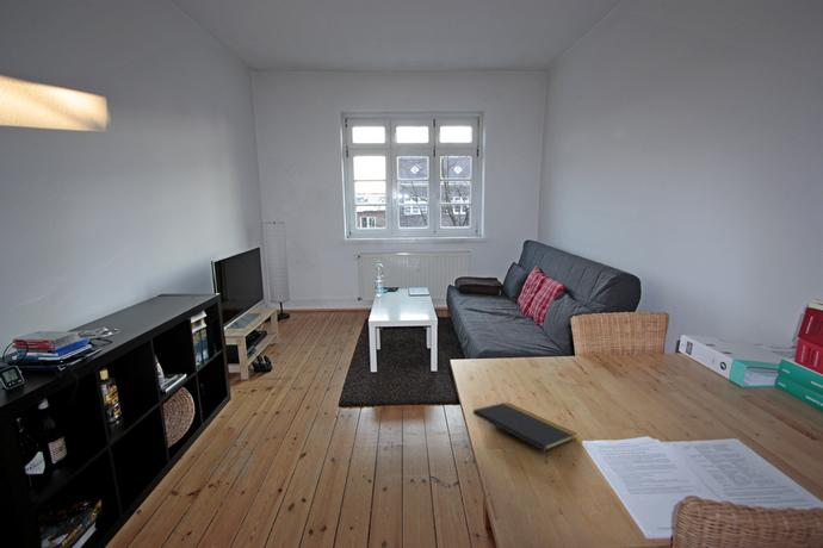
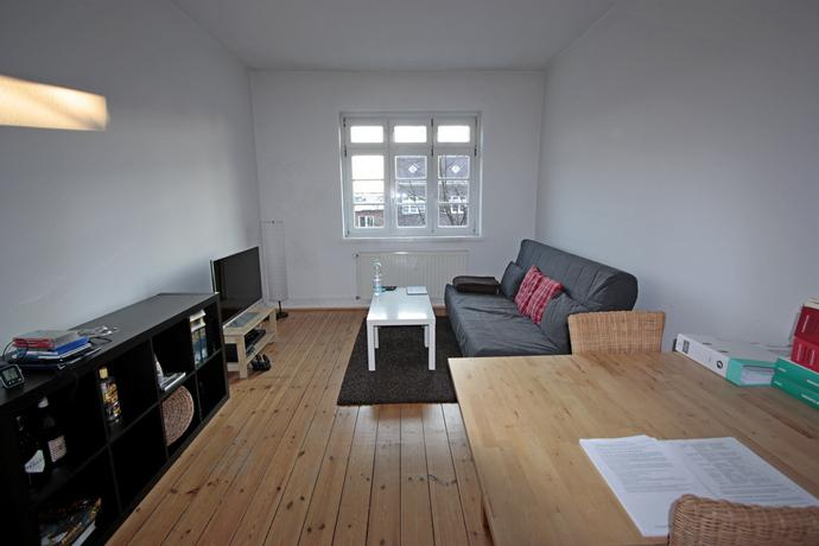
- notepad (522, 423)
